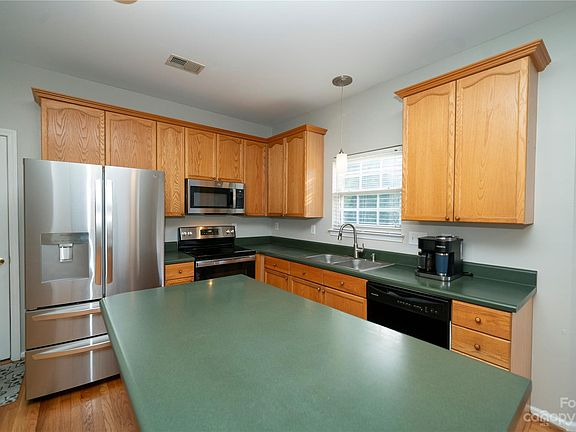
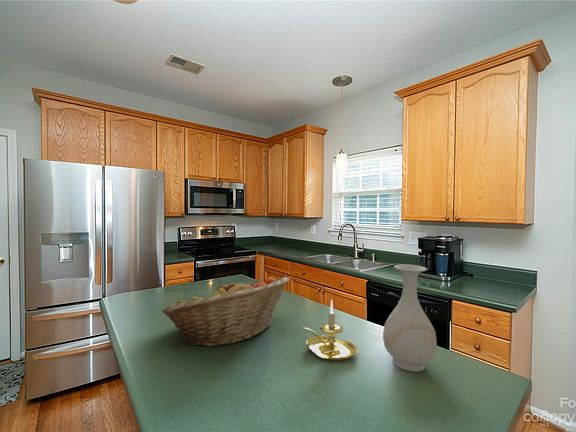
+ vase (409, 315)
+ candle holder (327, 324)
+ fruit basket (231, 303)
